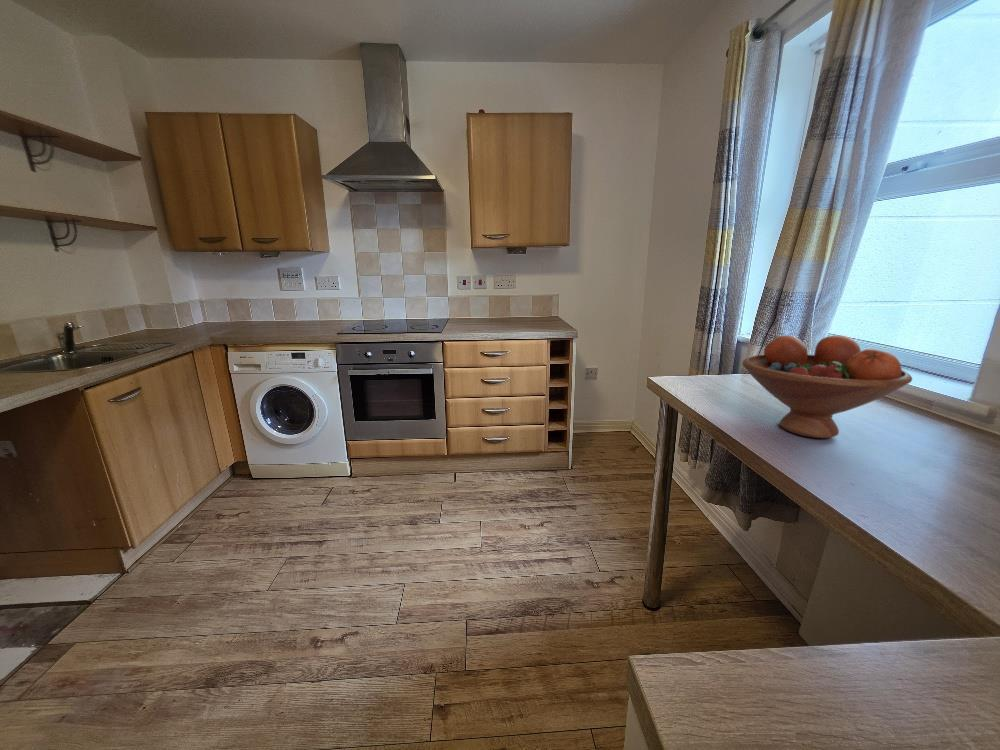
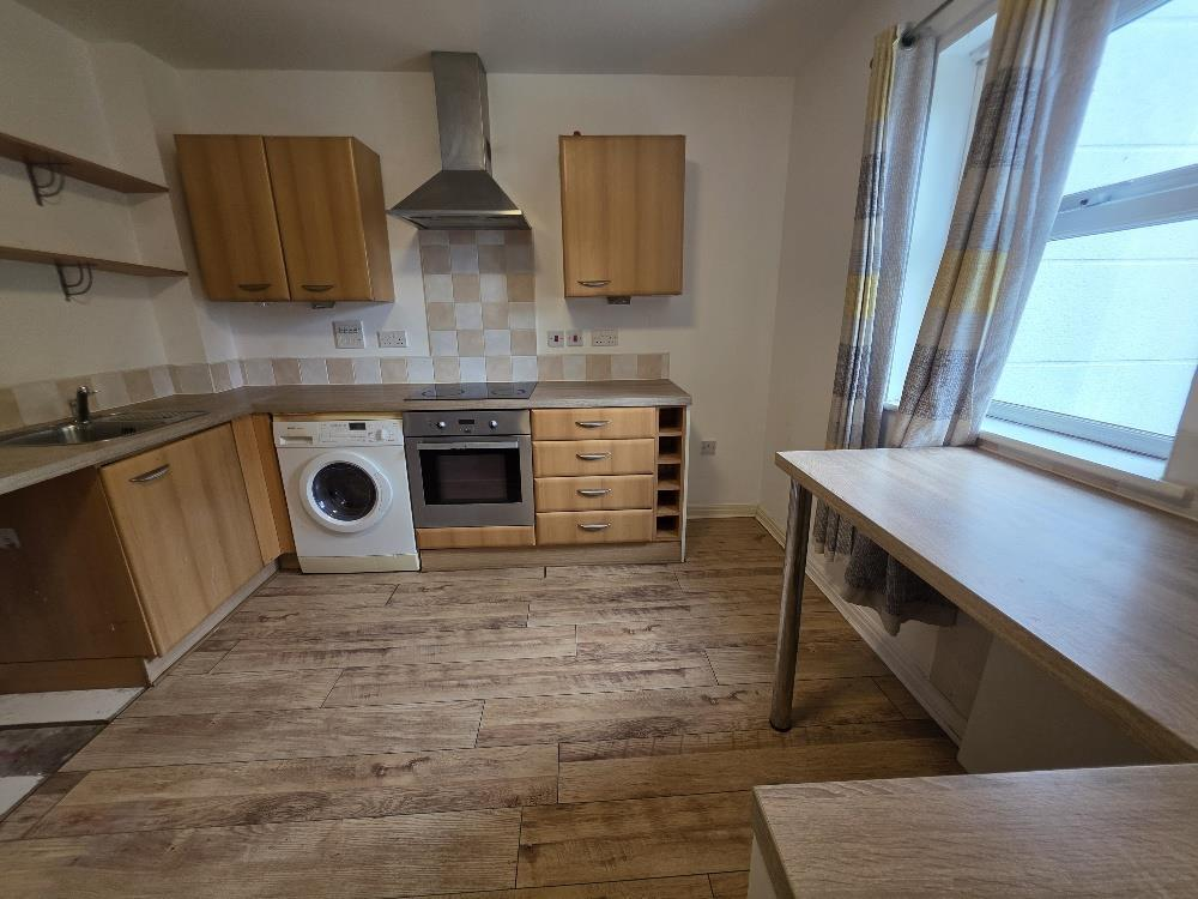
- fruit bowl (815, 386)
